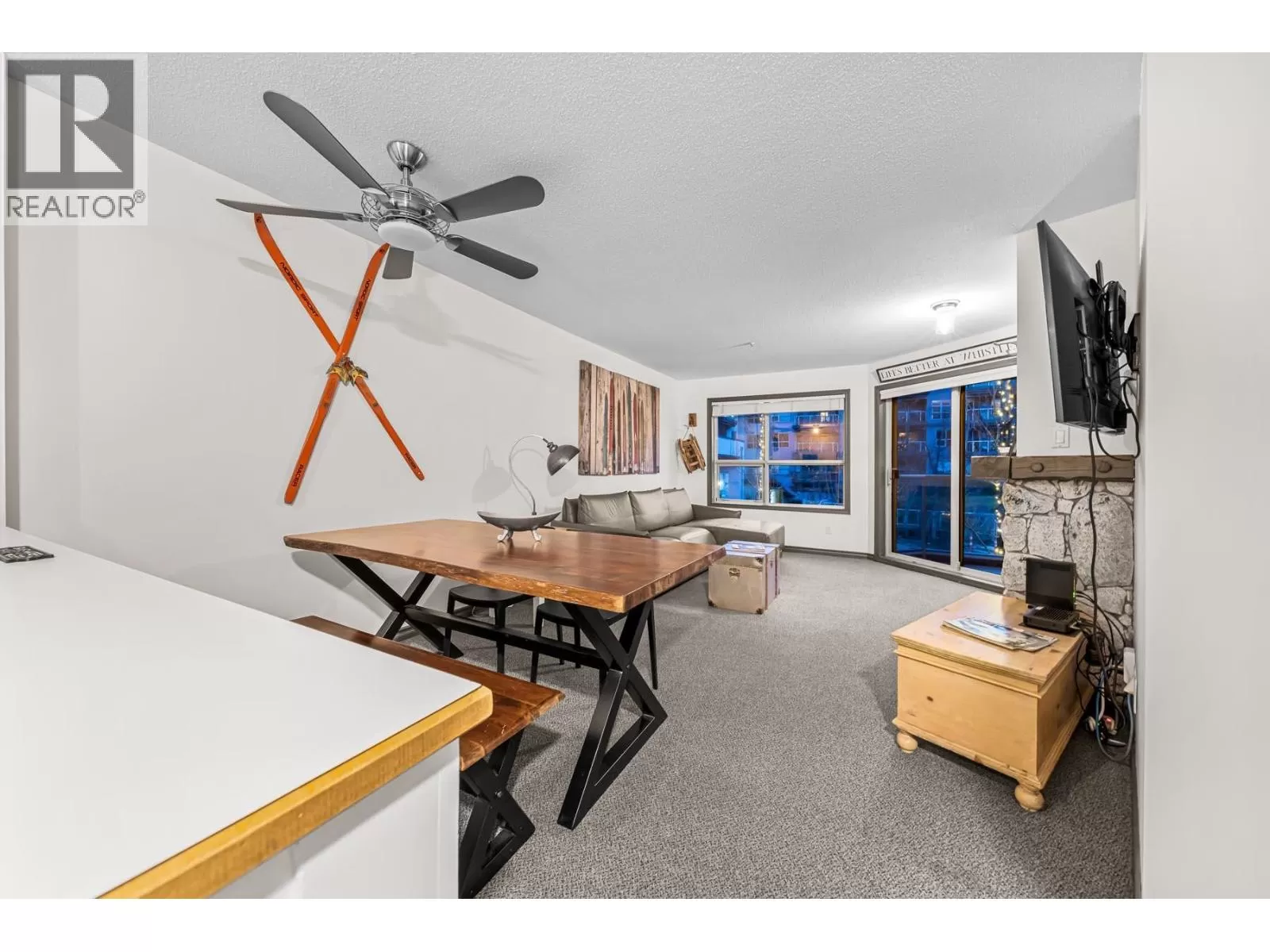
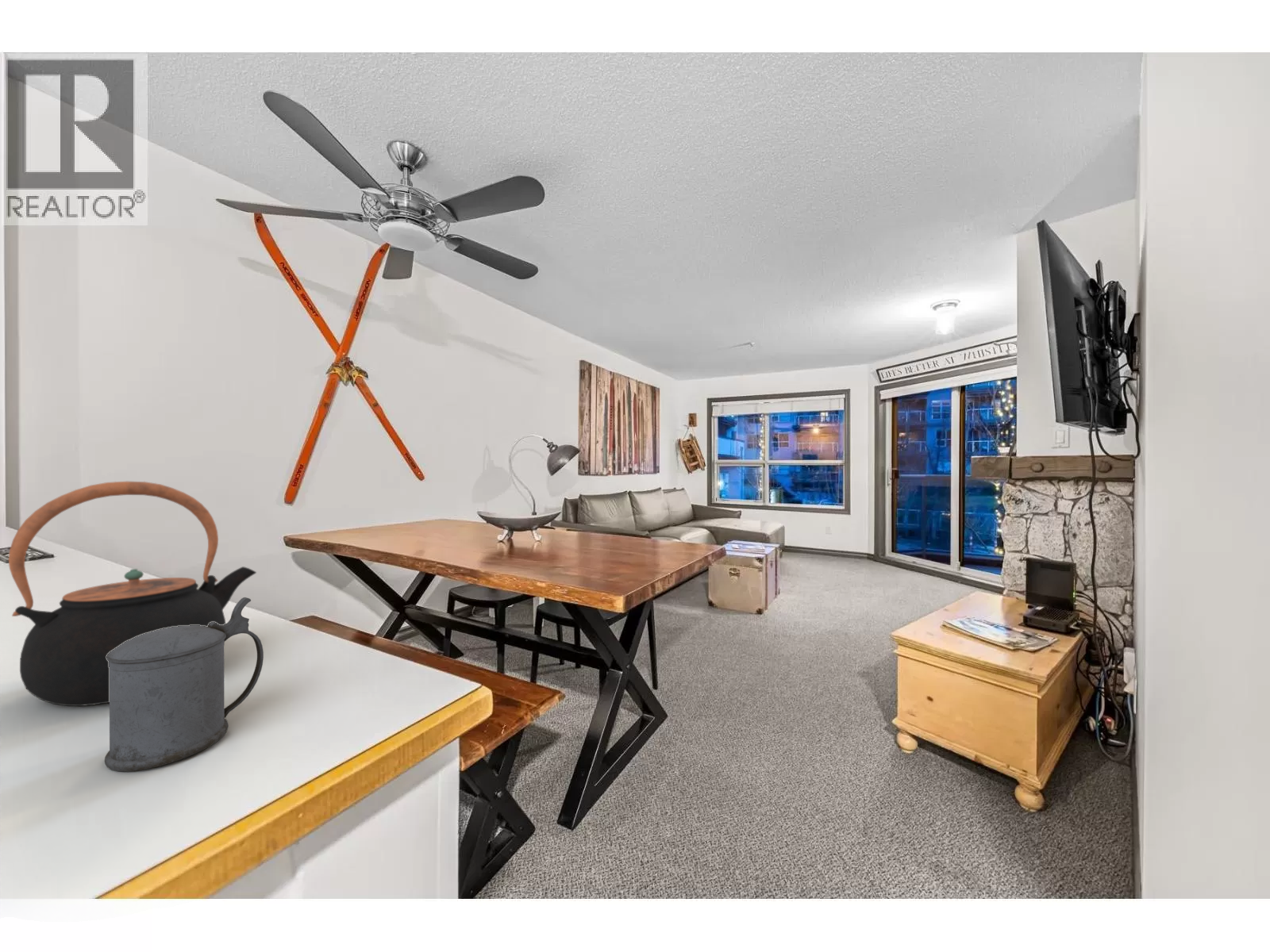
+ teapot (152, 578)
+ beer stein (192, 672)
